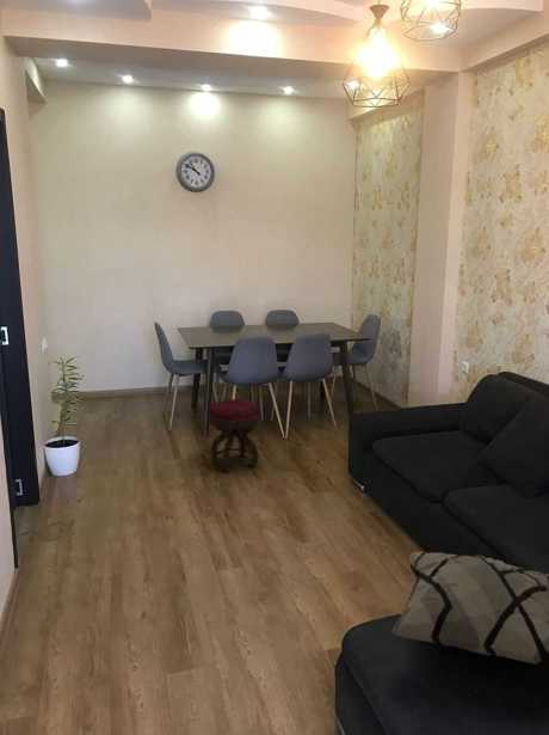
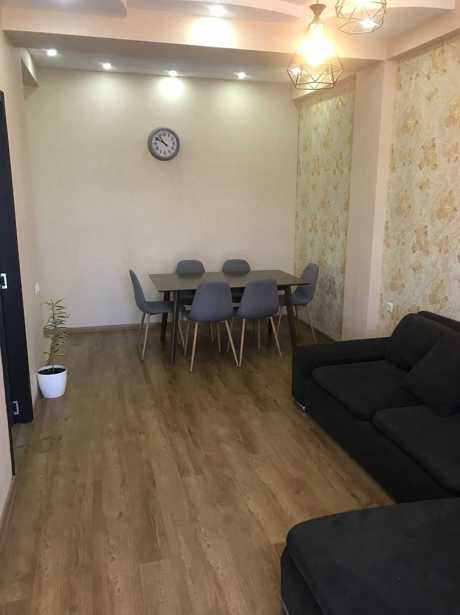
- stool (234, 434)
- decorative pillow (479, 602)
